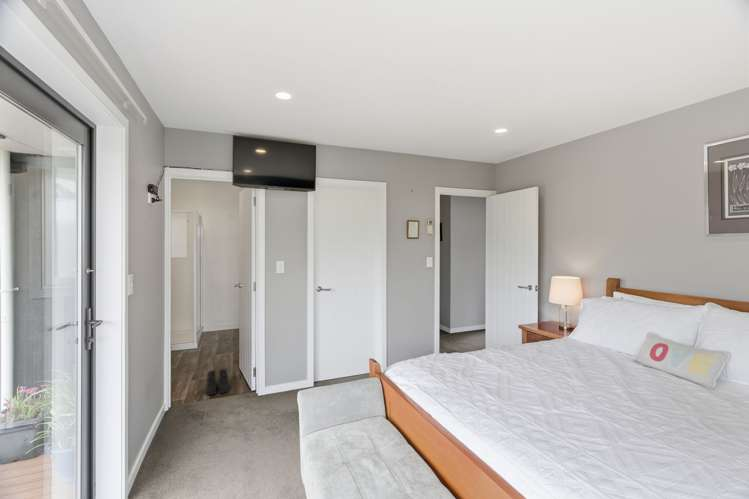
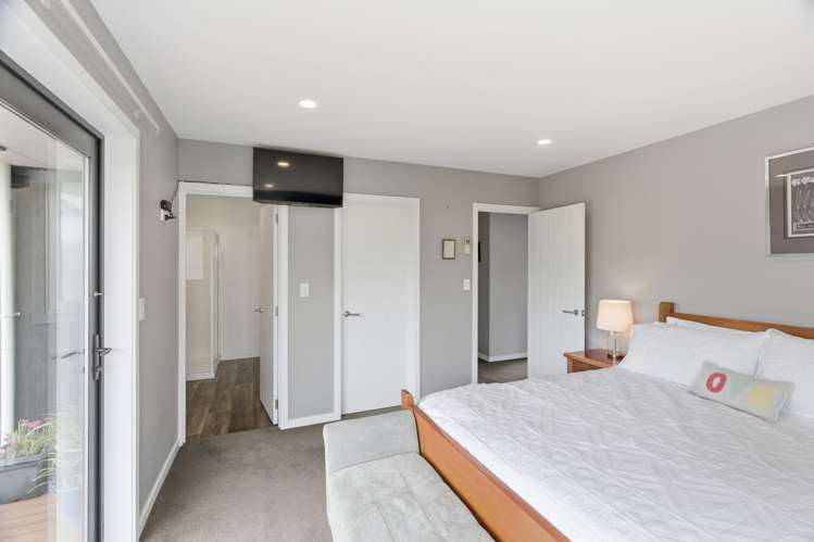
- boots (219, 380)
